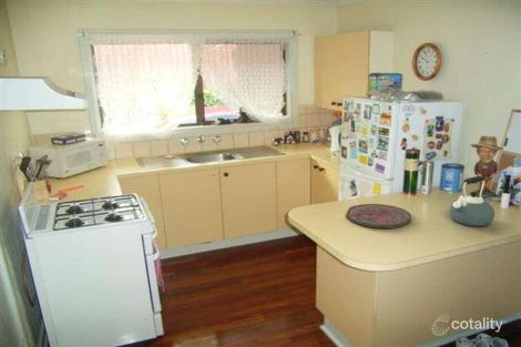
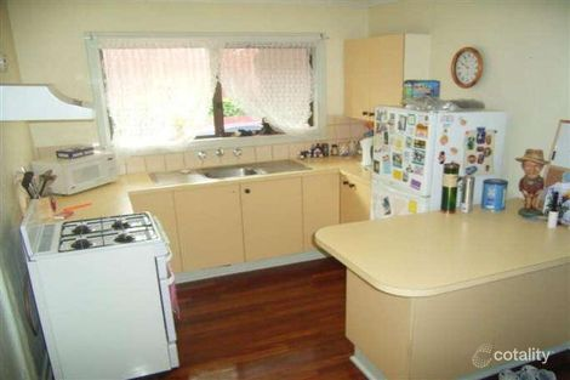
- cutting board (377, 214)
- kettle (470, 200)
